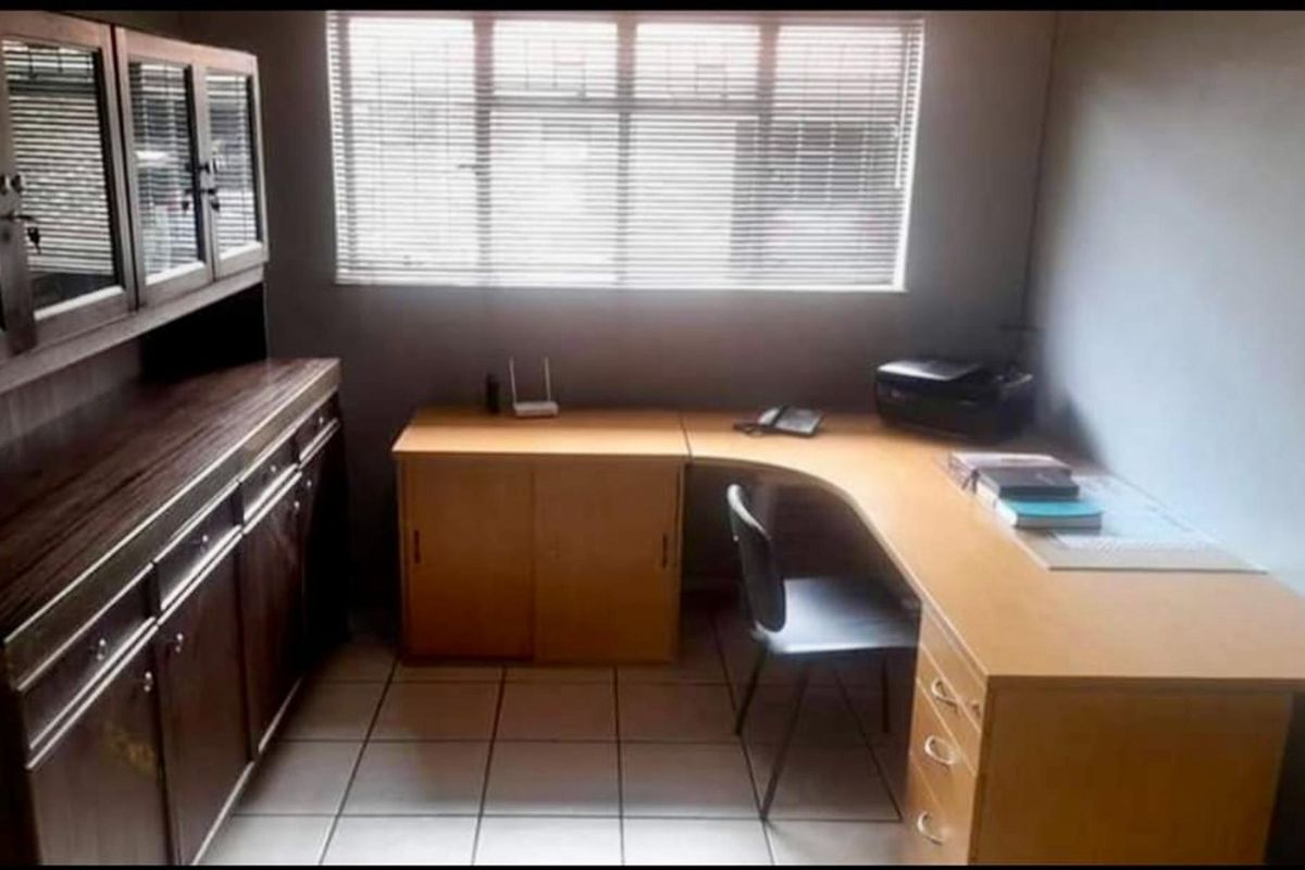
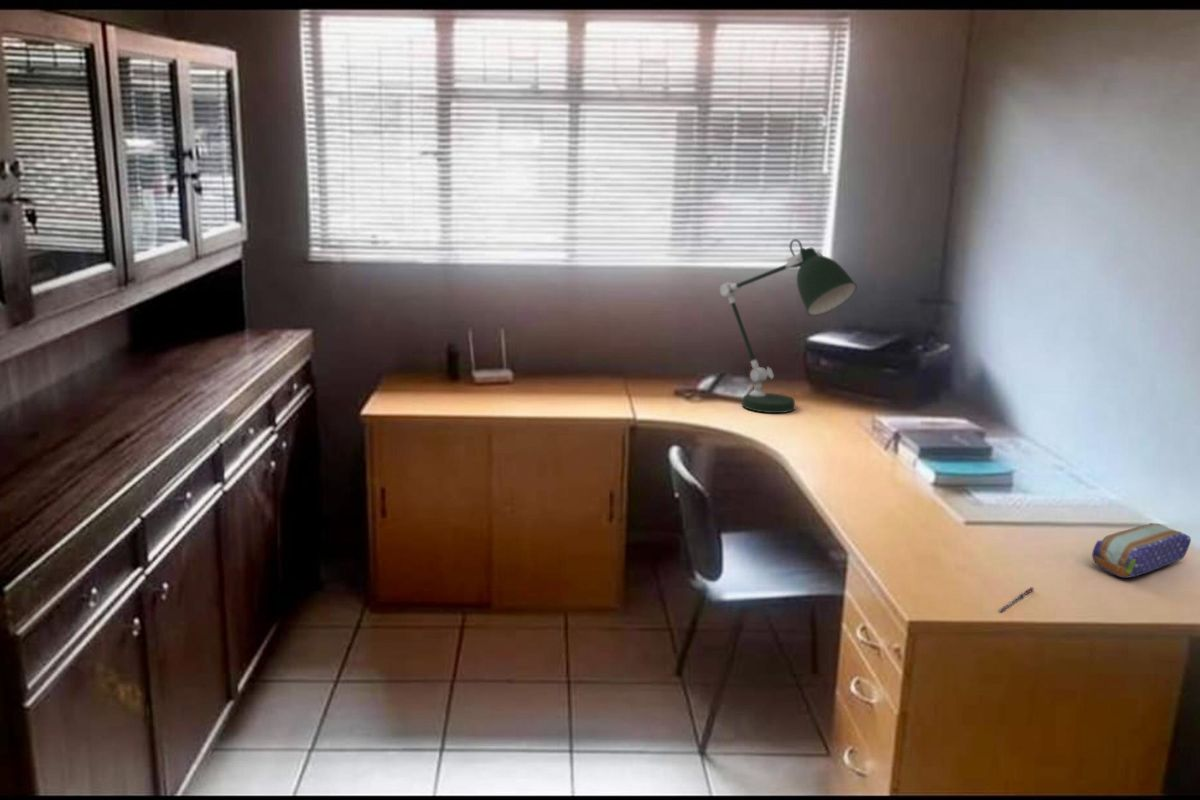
+ desk lamp (807, 313)
+ pen (1016, 599)
+ pencil case (1140, 548)
